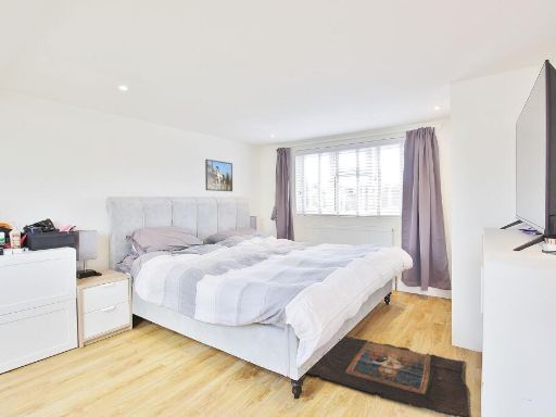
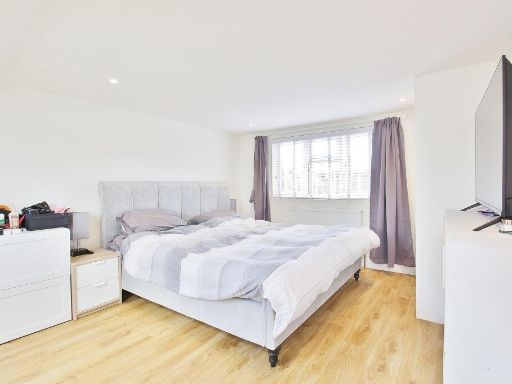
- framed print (219, 176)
- rug (387, 366)
